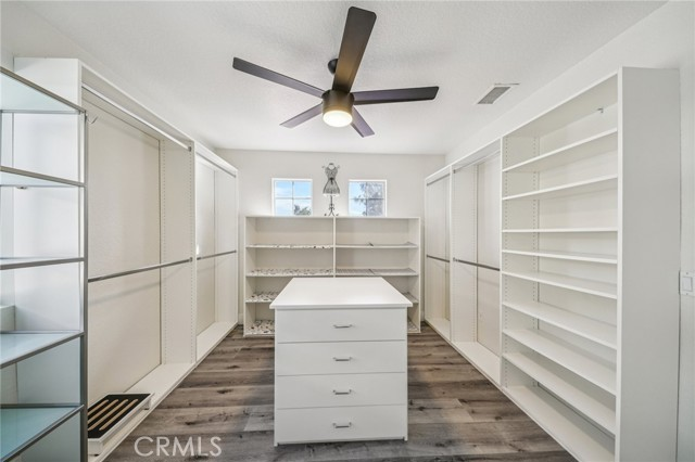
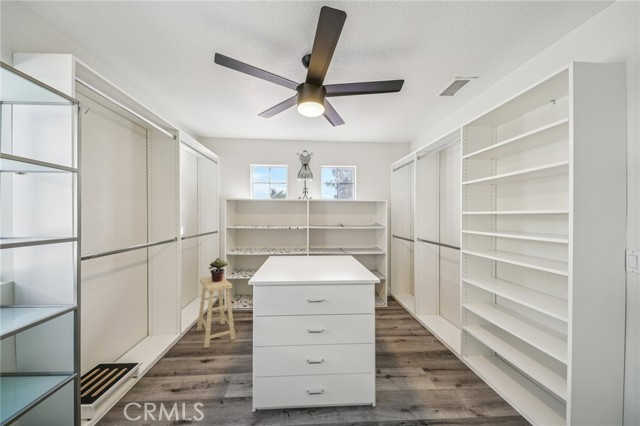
+ stool (215, 308)
+ potted plant (218, 268)
